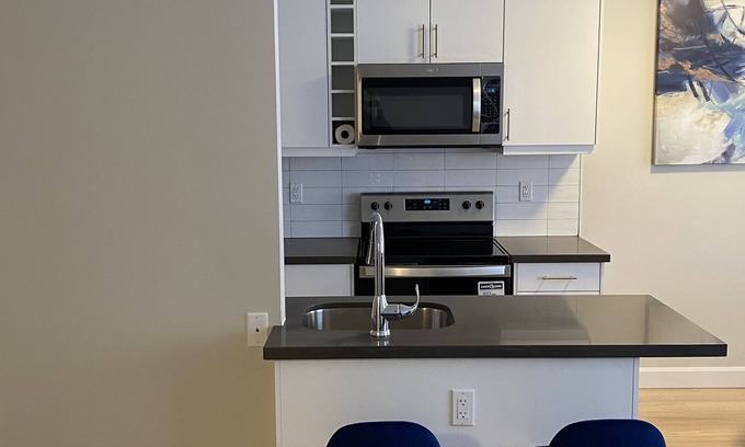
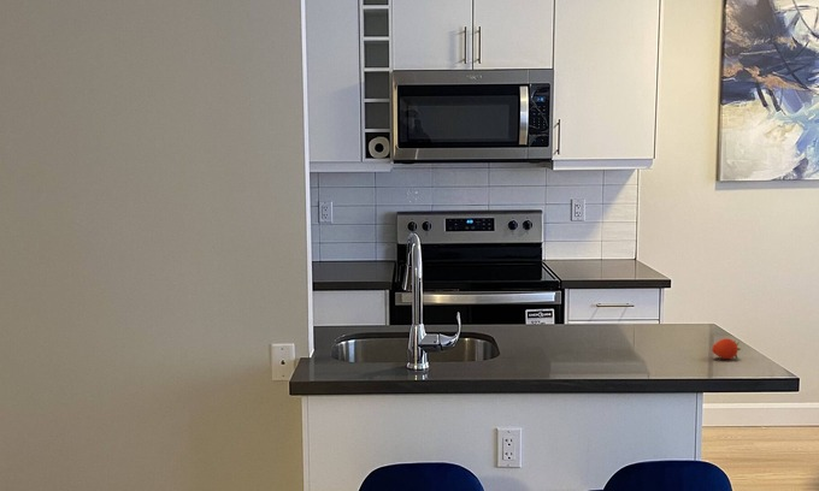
+ fruit (725, 348)
